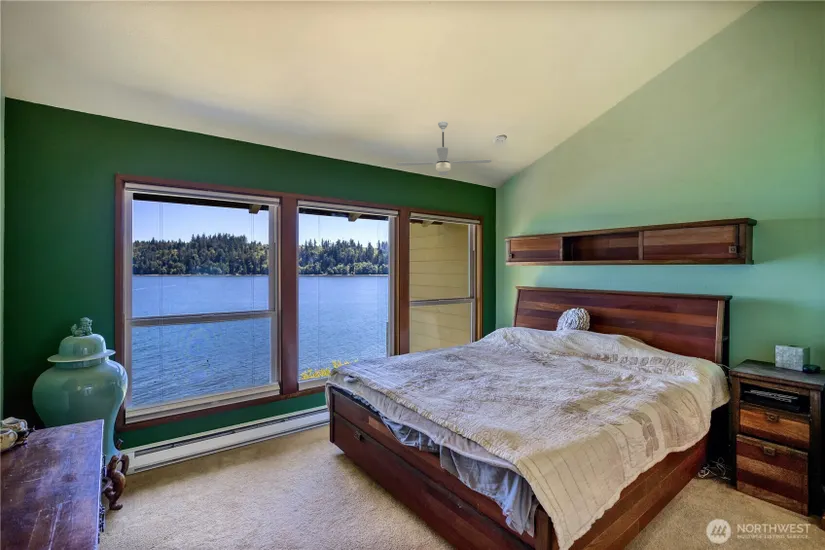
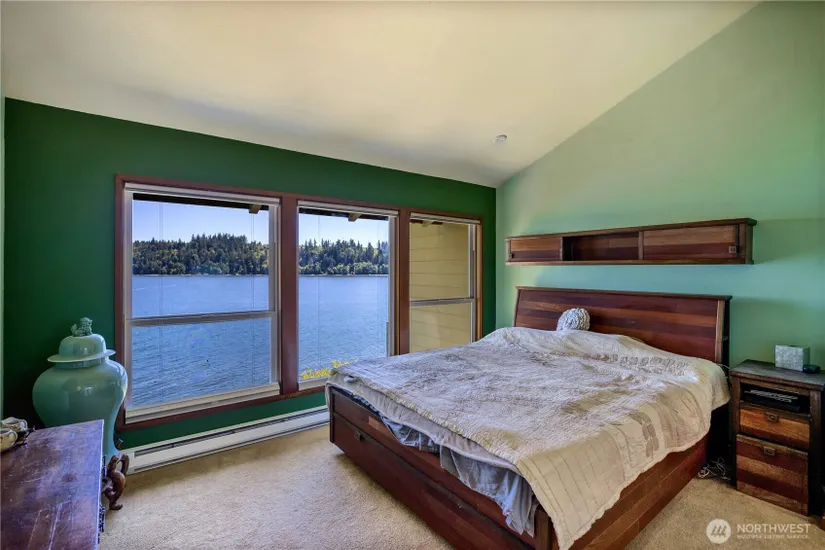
- ceiling fan (443, 146)
